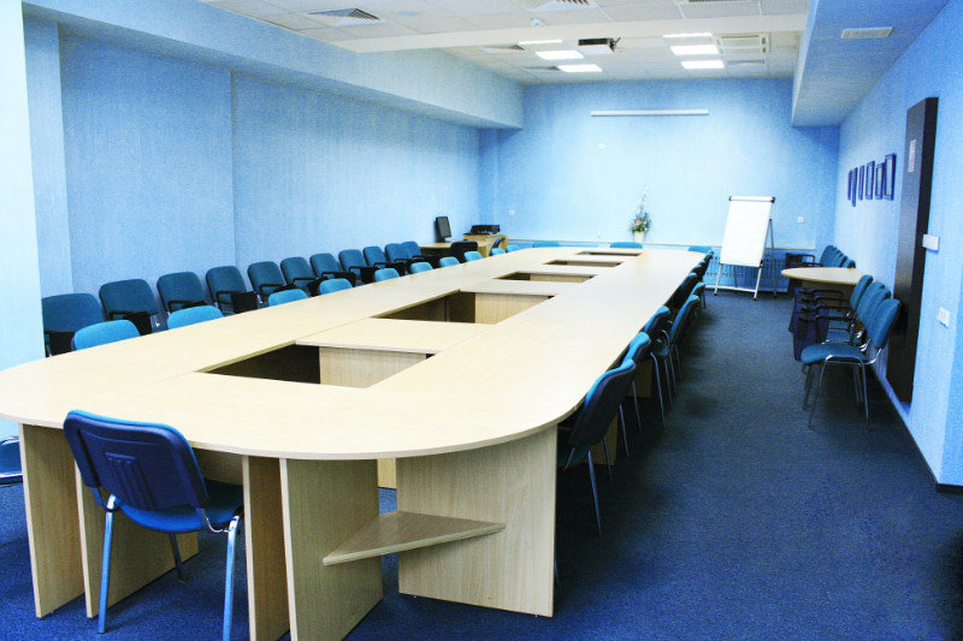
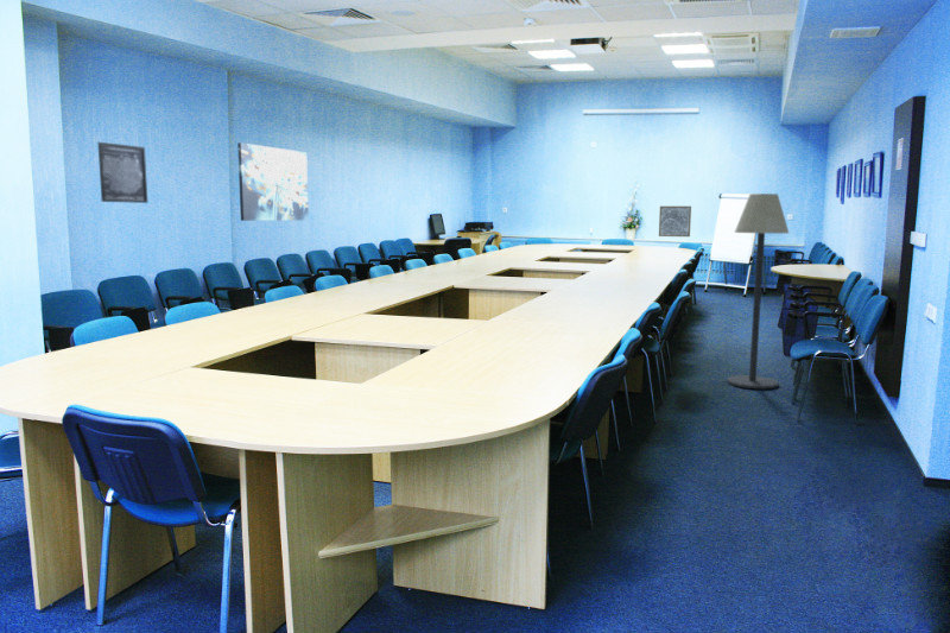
+ wall art (674, 221)
+ floor lamp (758, 290)
+ wall art (276, 184)
+ wall art (124, 173)
